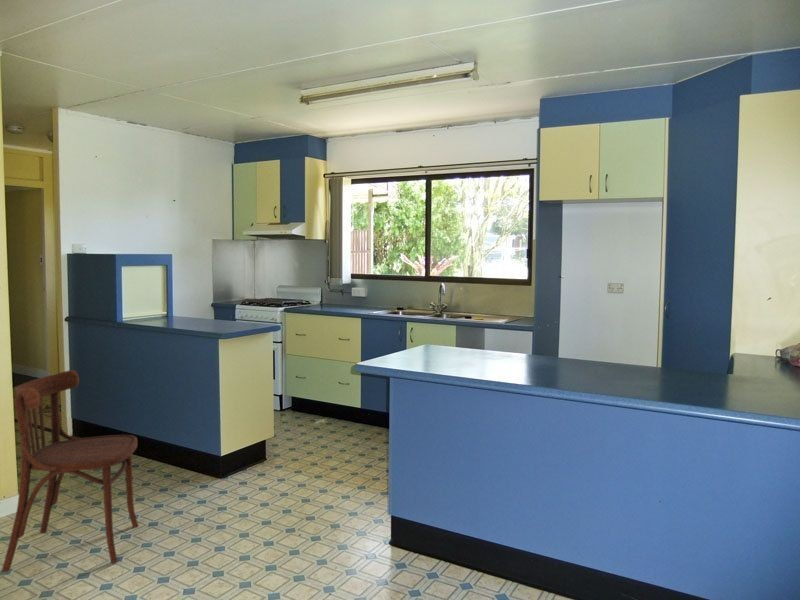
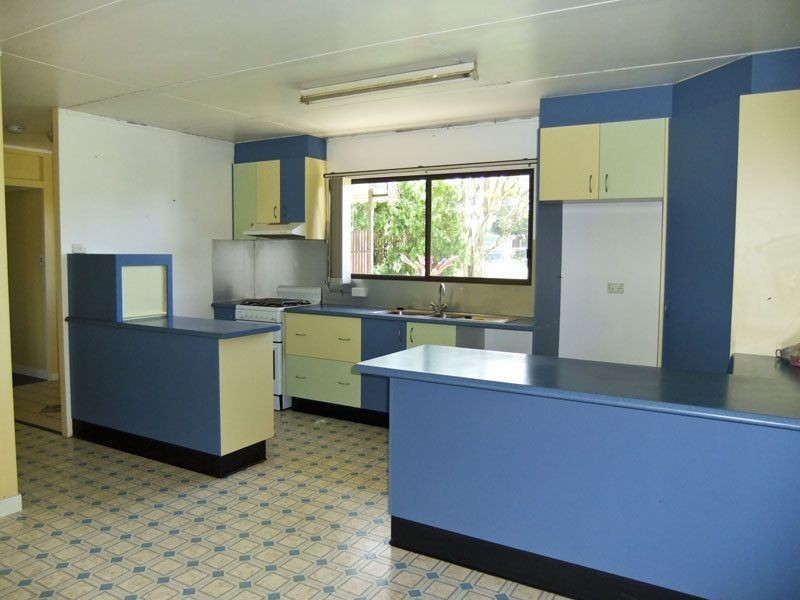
- dining chair (77, 462)
